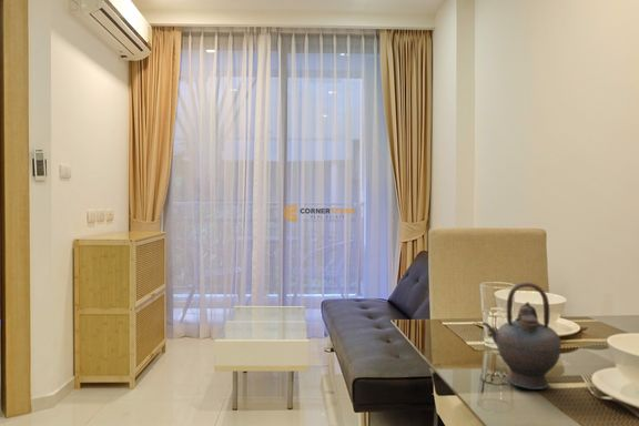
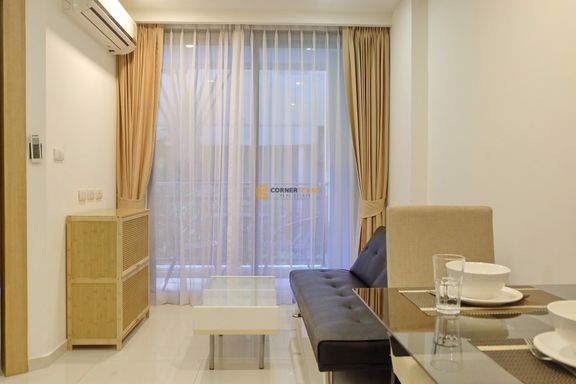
- teapot (520, 332)
